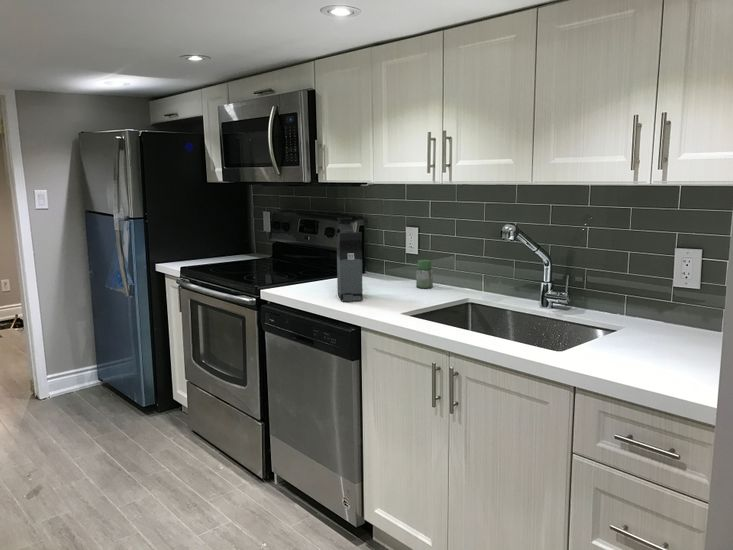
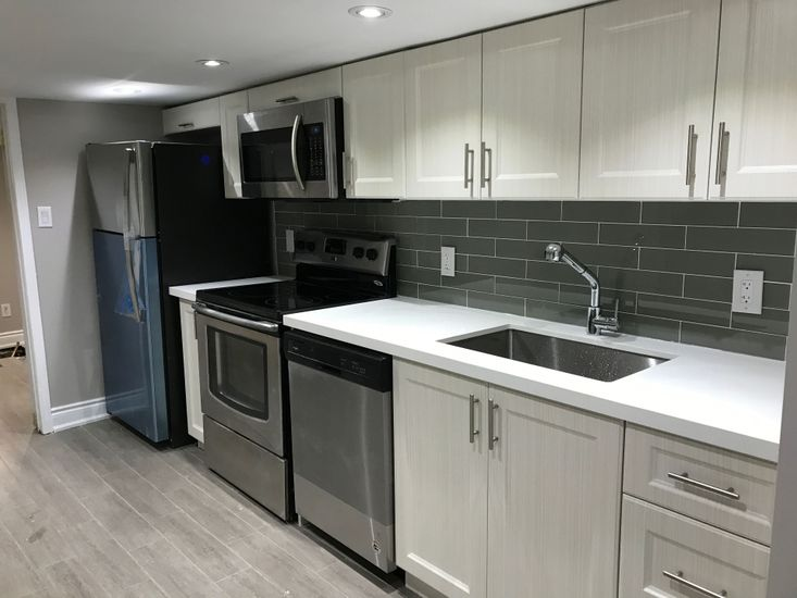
- jar (424, 273)
- coffee maker (348, 258)
